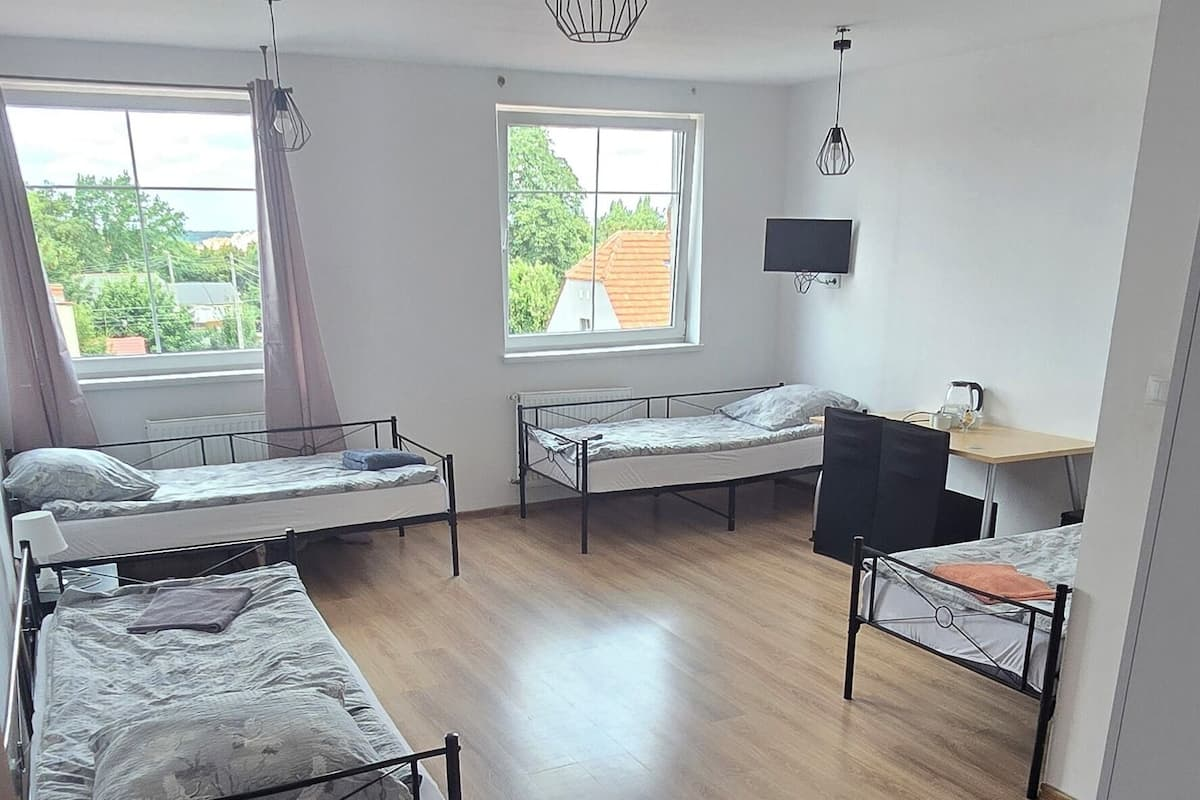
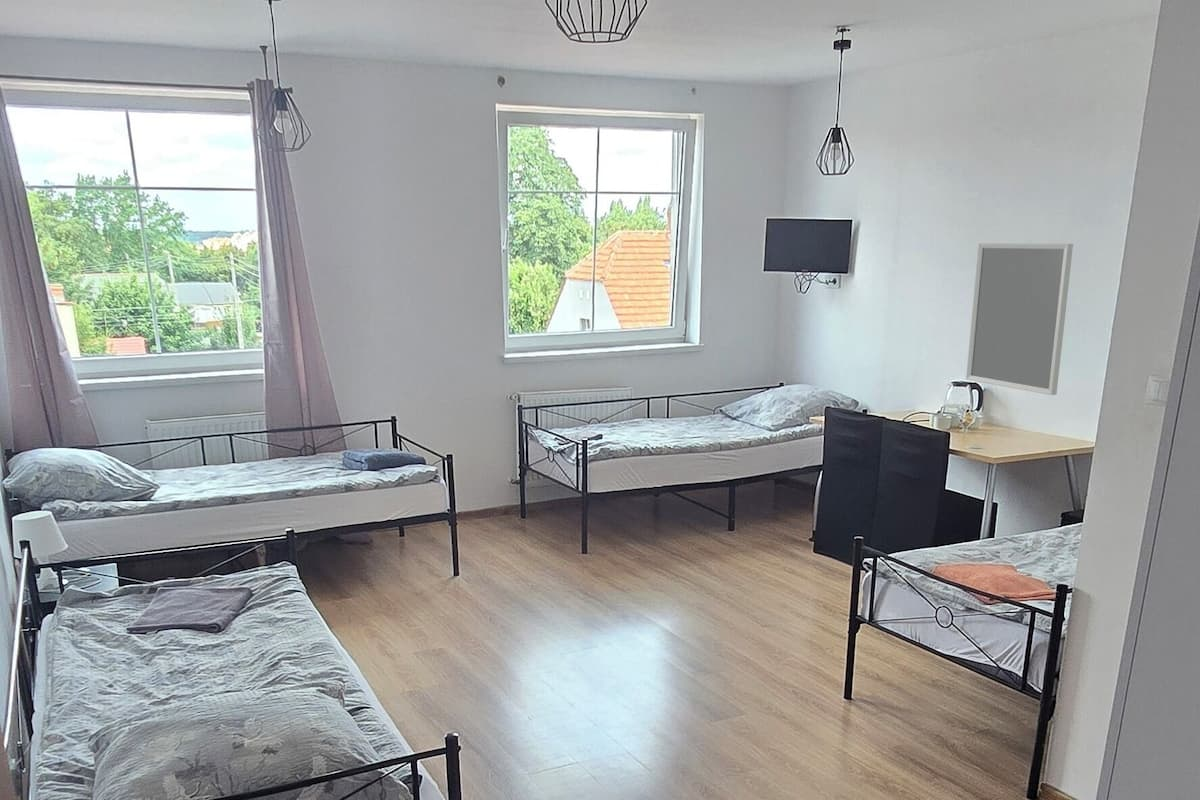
+ home mirror (1016, 316)
